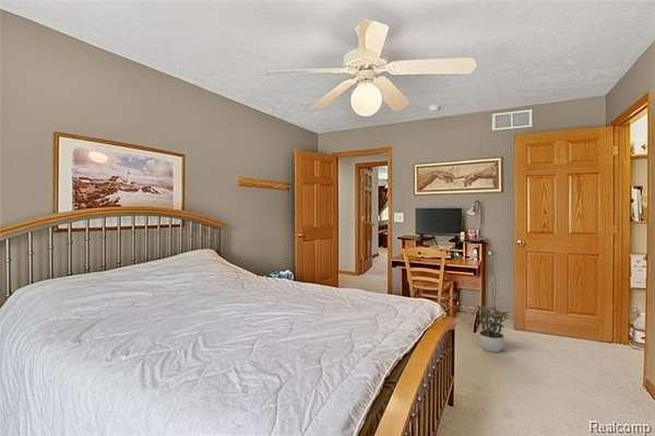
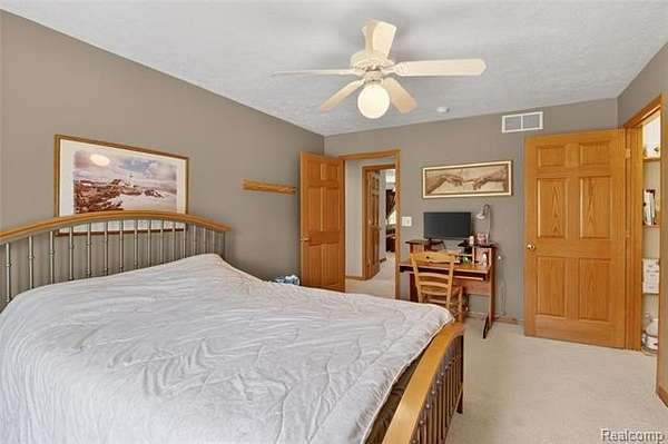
- potted plant (490, 326)
